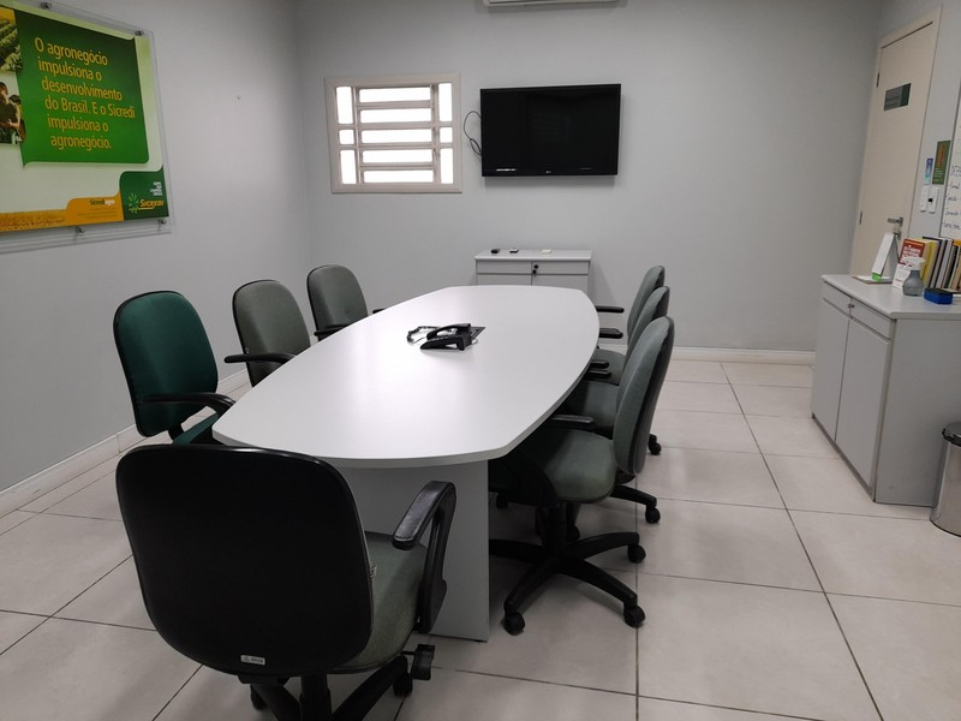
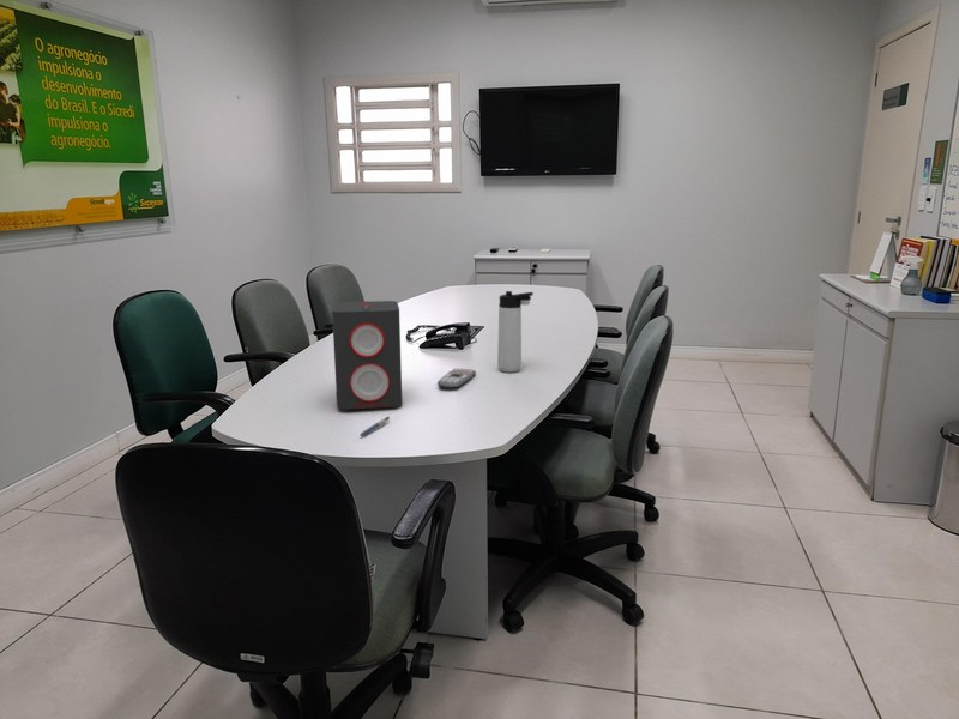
+ thermos bottle (514, 331)
+ speaker (367, 354)
+ remote control (456, 377)
+ pen (374, 425)
